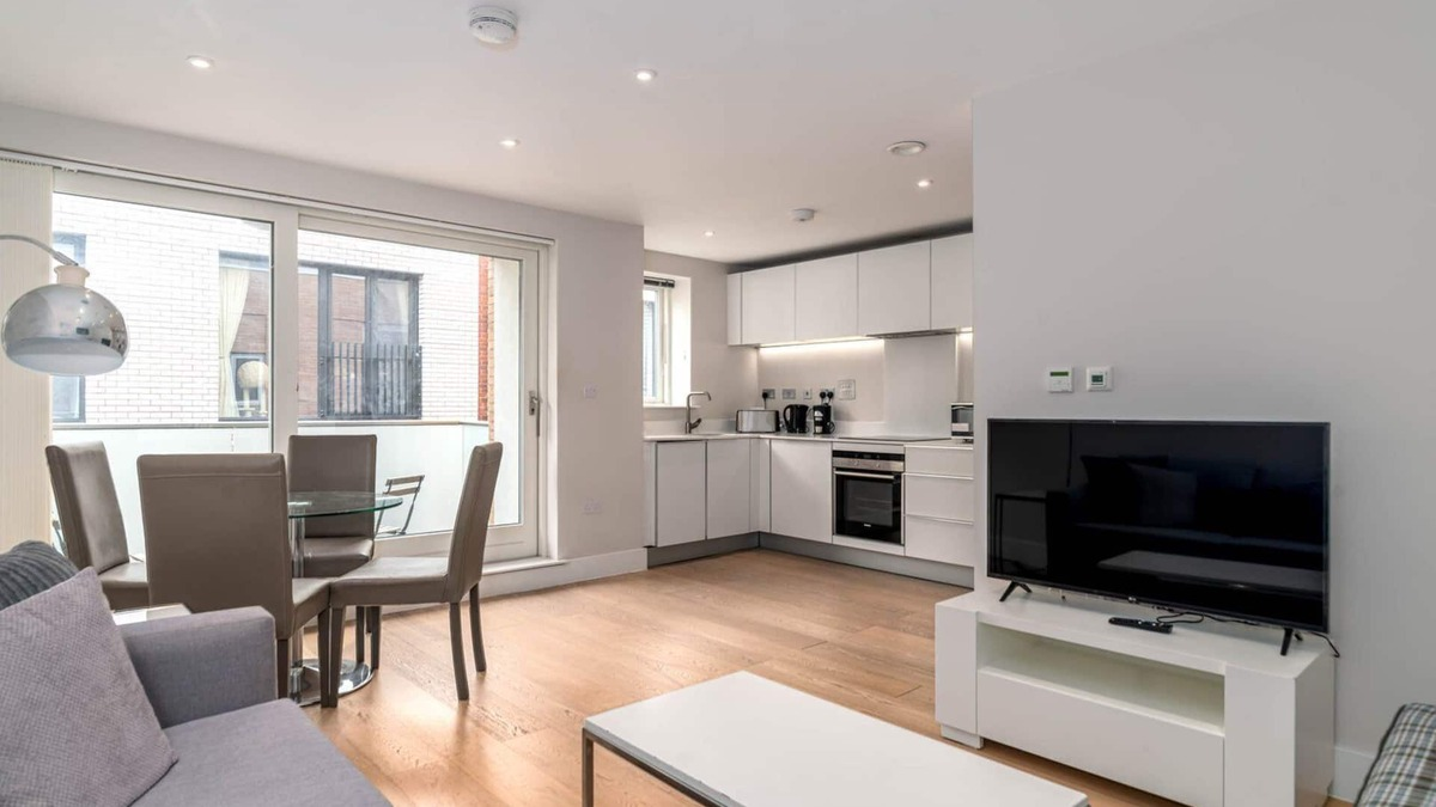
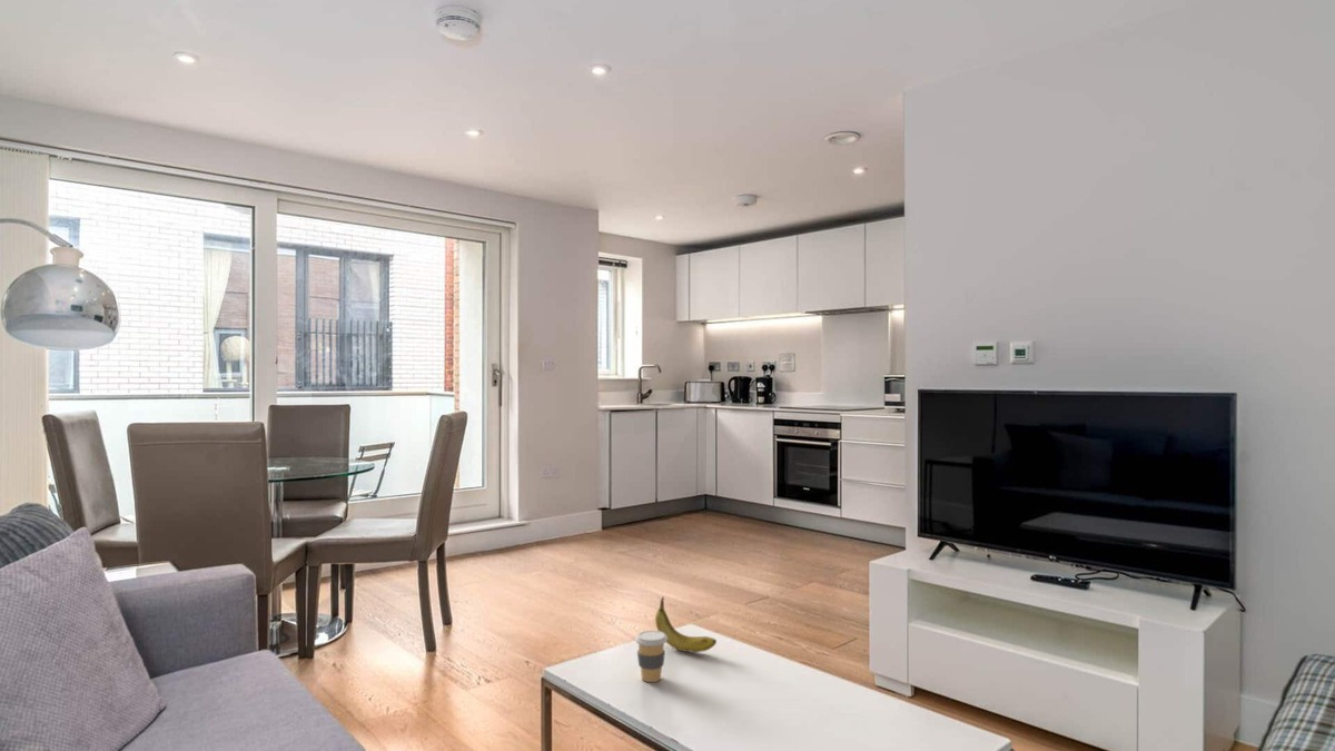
+ coffee cup (651, 656)
+ fruit (680, 633)
